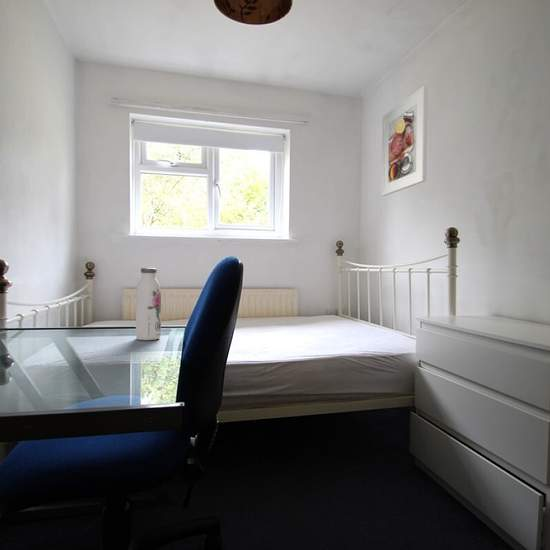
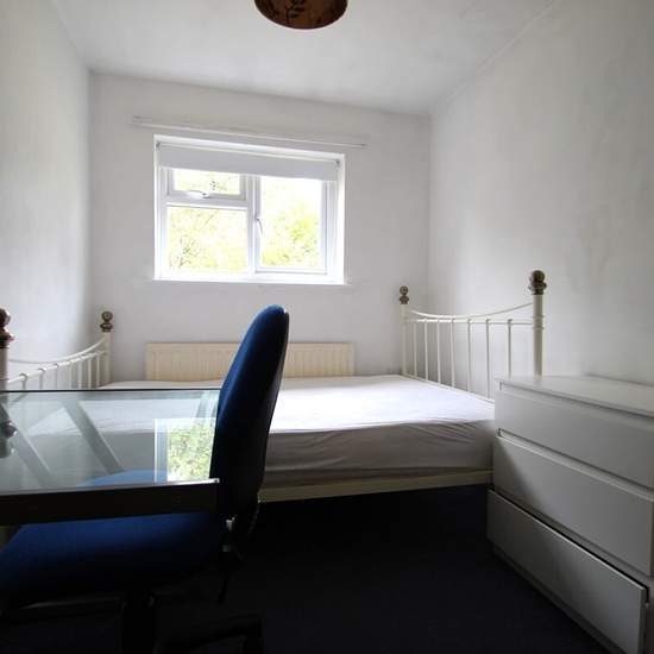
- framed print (402, 145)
- water bottle (148, 303)
